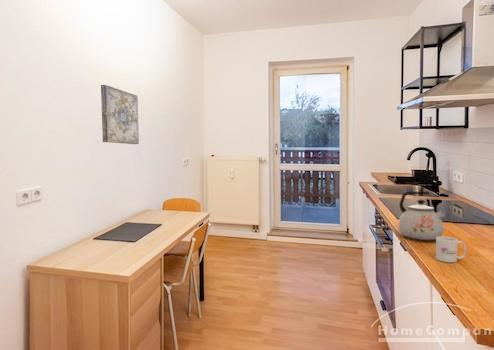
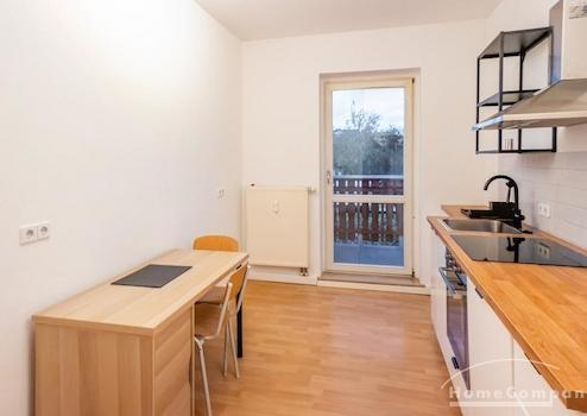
- kettle (421, 214)
- wall art (121, 117)
- mug (450, 249)
